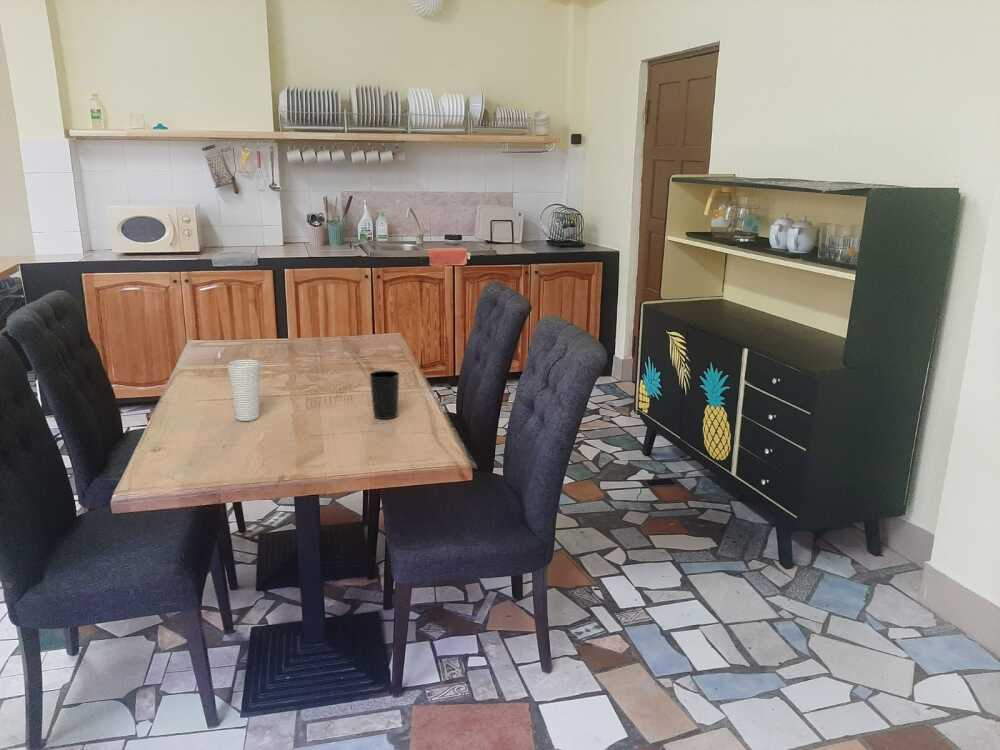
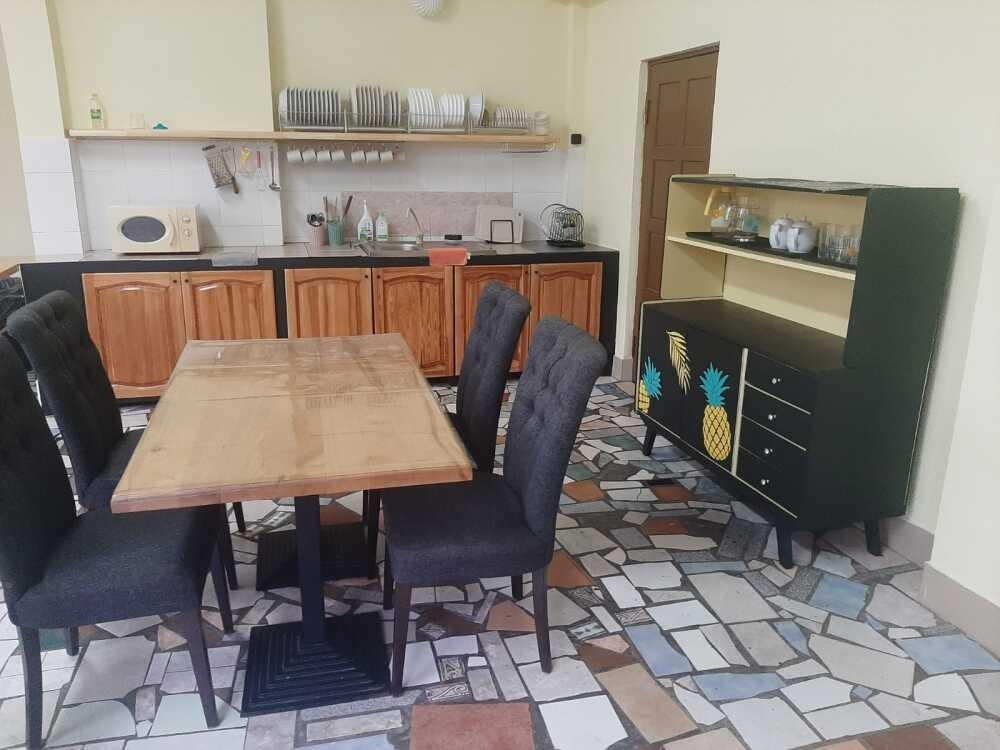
- cup (245, 390)
- cup (385, 394)
